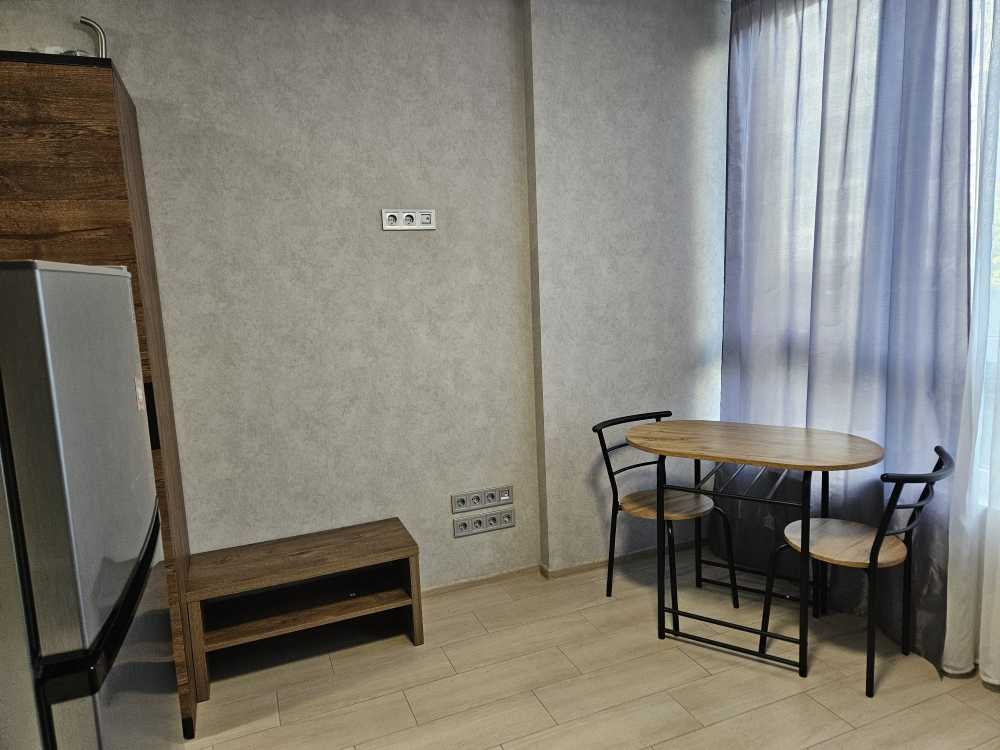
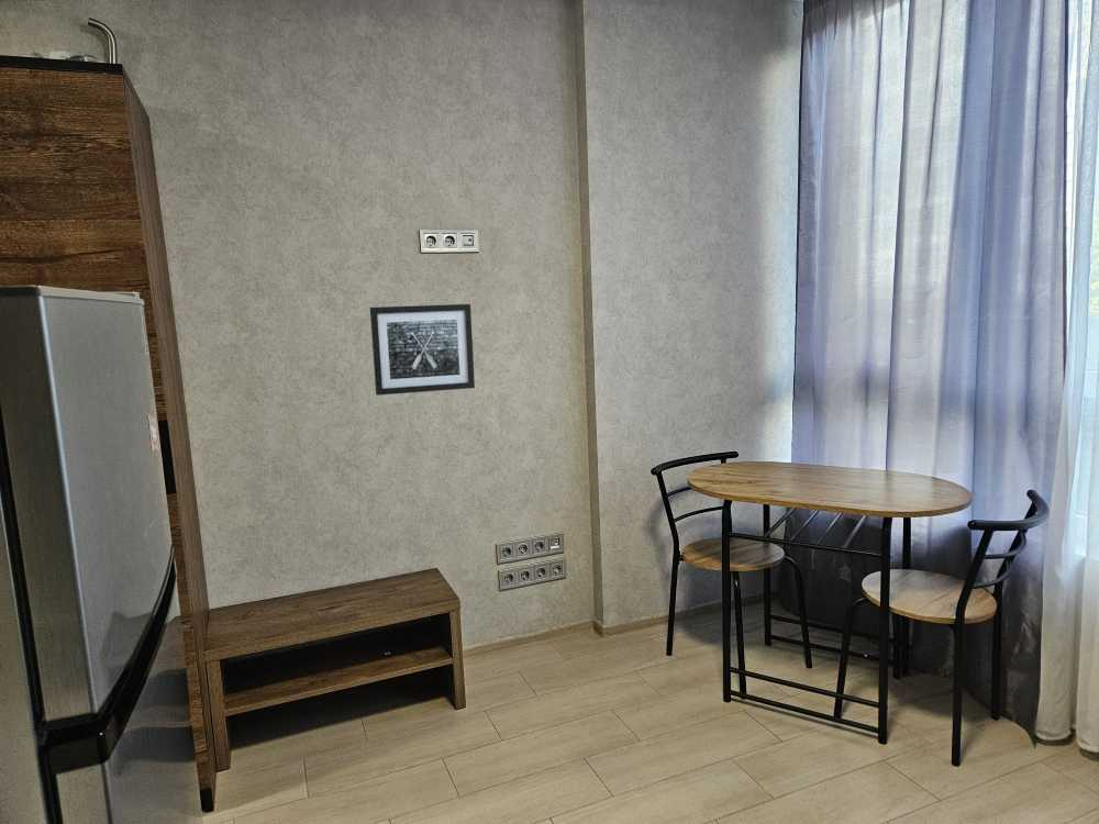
+ wall art (423, 348)
